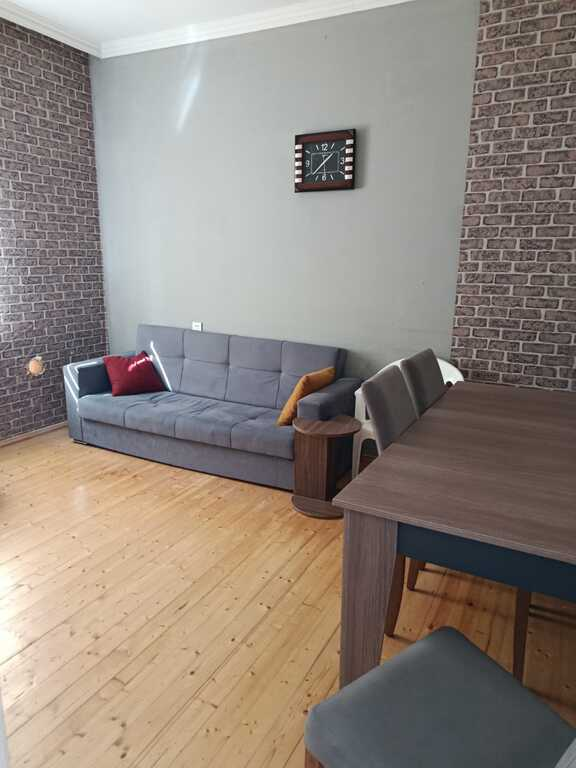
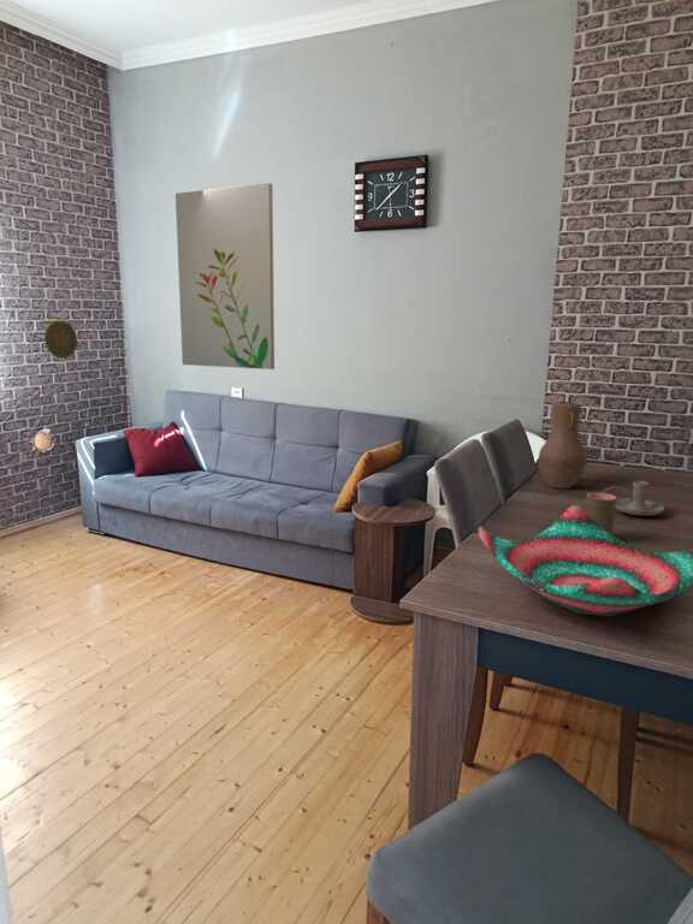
+ candle holder (632, 497)
+ decorative plate (61, 339)
+ wall art (224, 280)
+ vase (563, 444)
+ cup (599, 517)
+ decorative bowl (590, 565)
